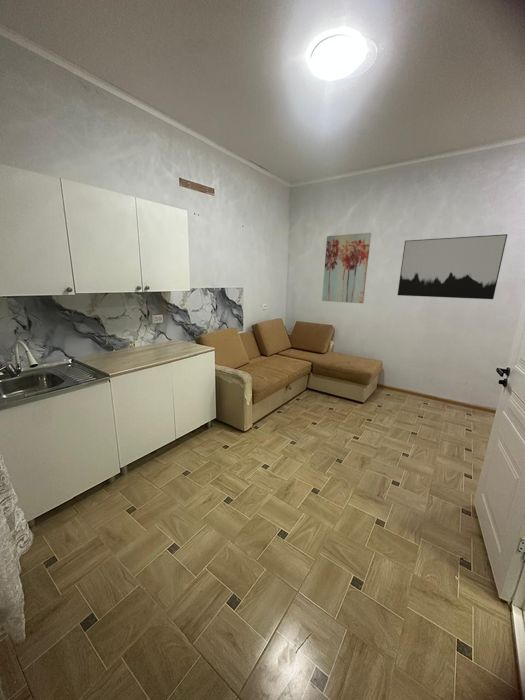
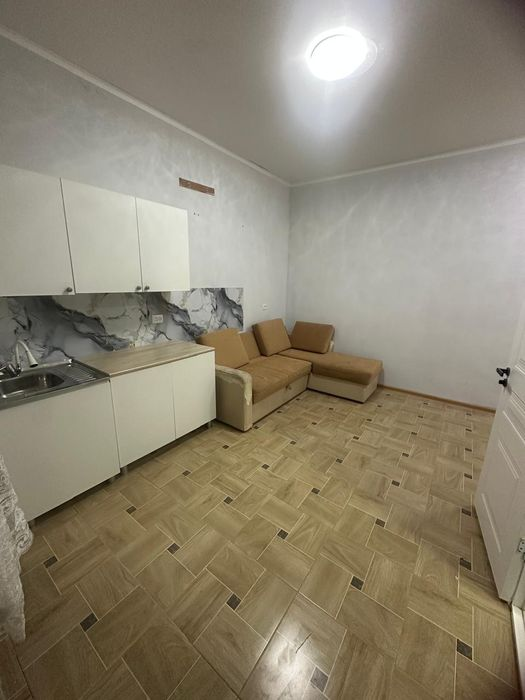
- wall art (446, 268)
- wall art (344, 269)
